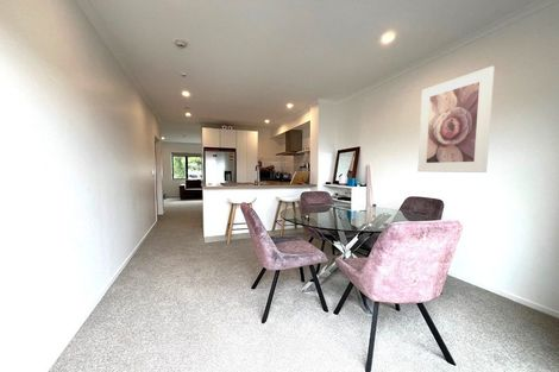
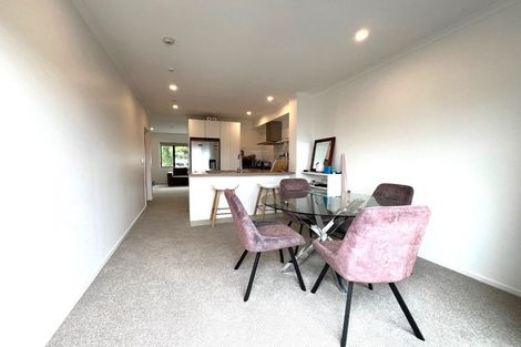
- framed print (450, 126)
